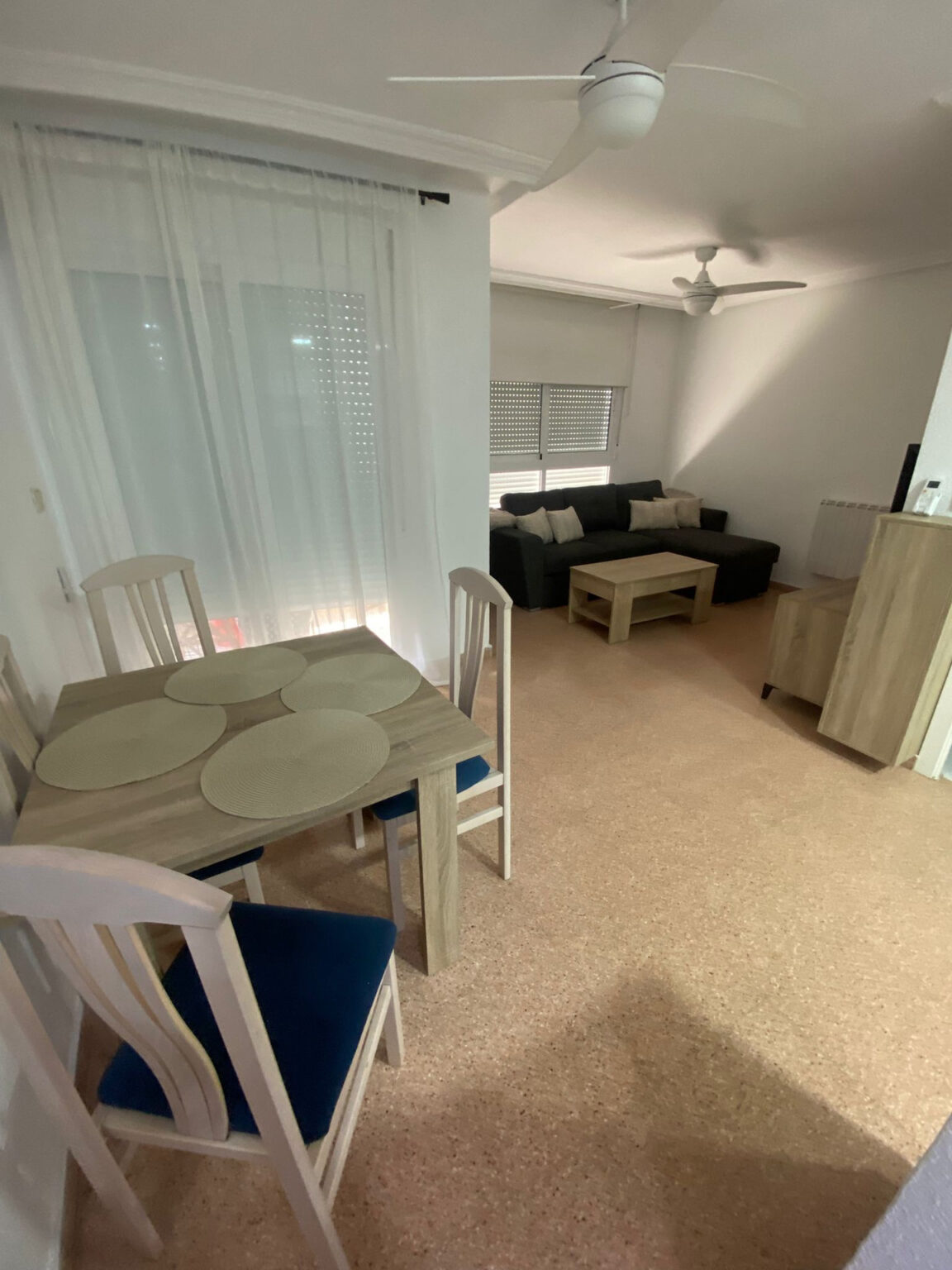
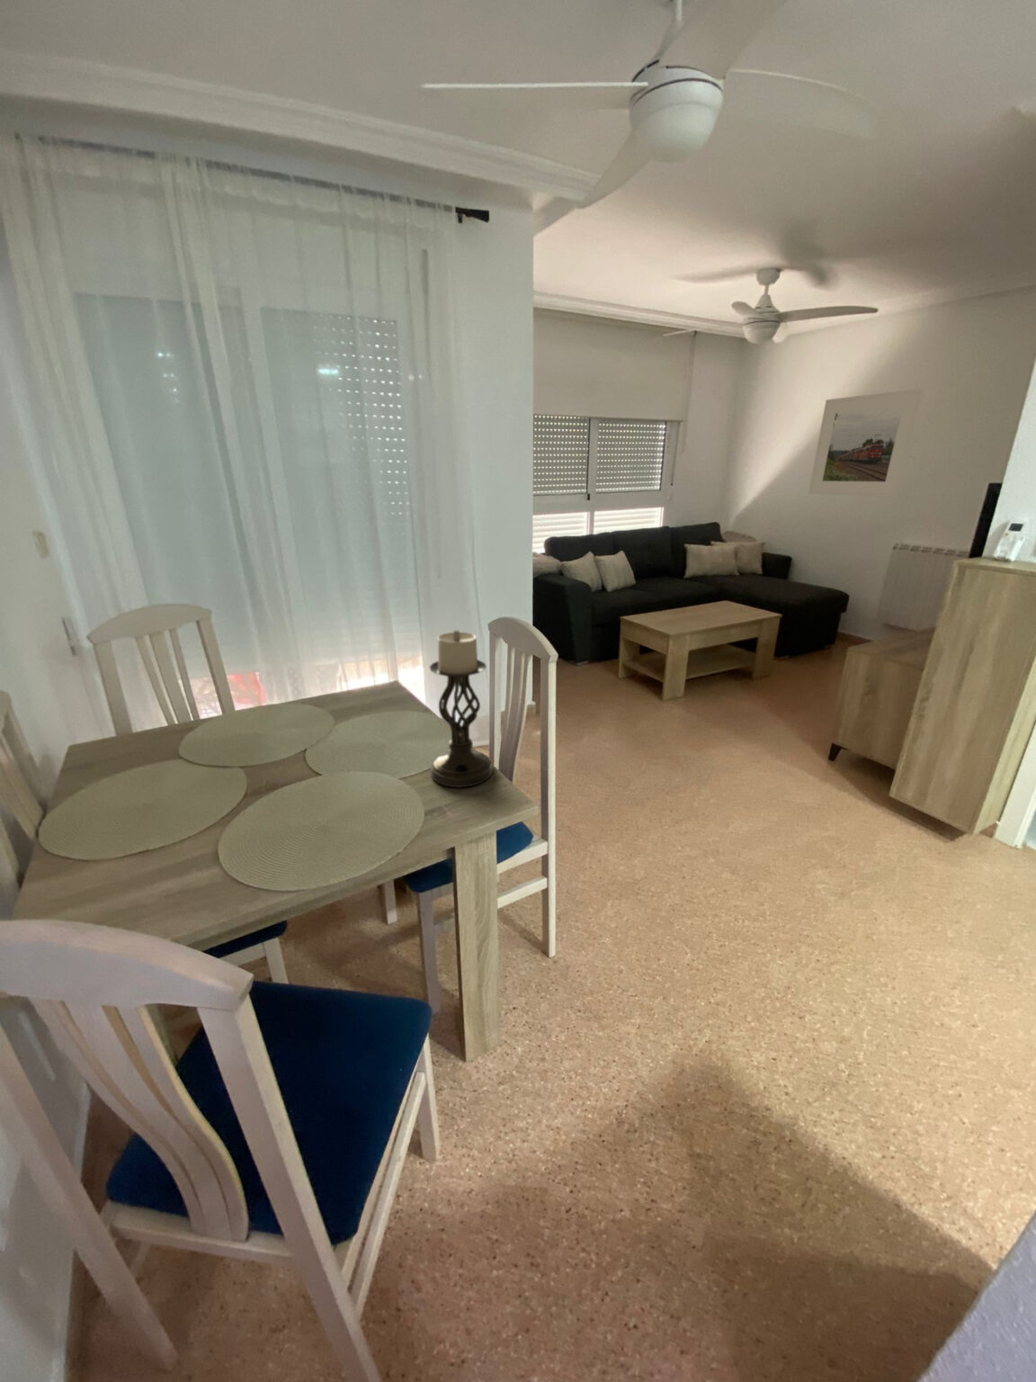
+ candle holder (458, 704)
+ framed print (860, 446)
